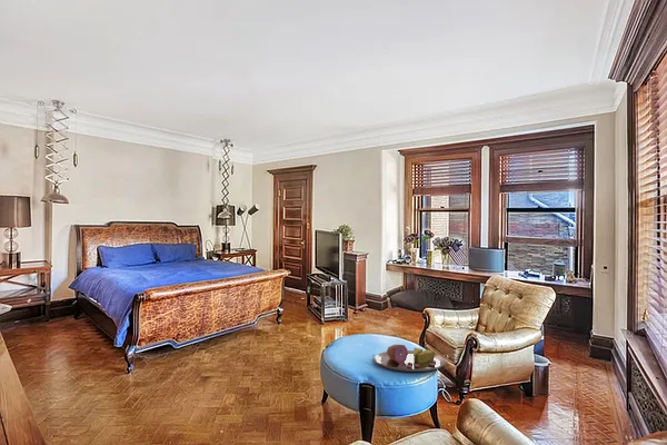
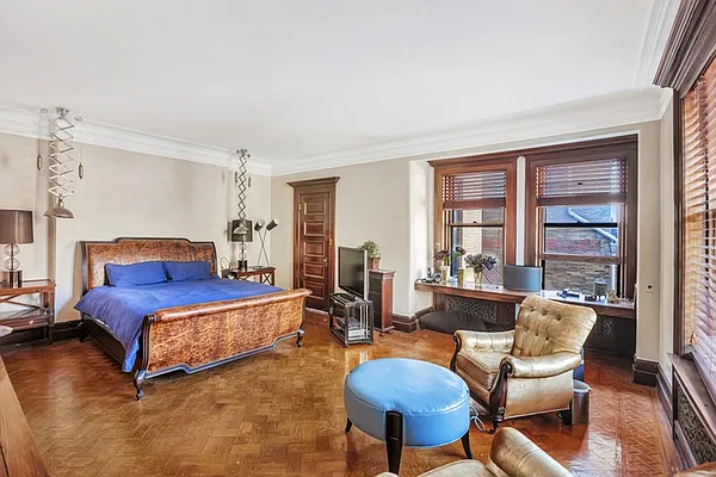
- serving tray (409, 353)
